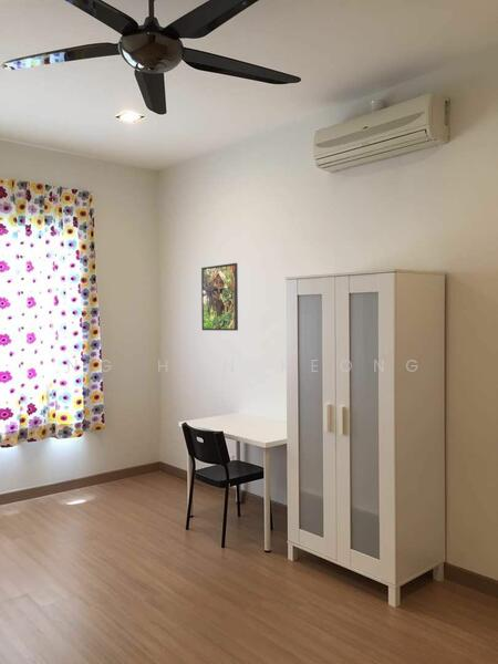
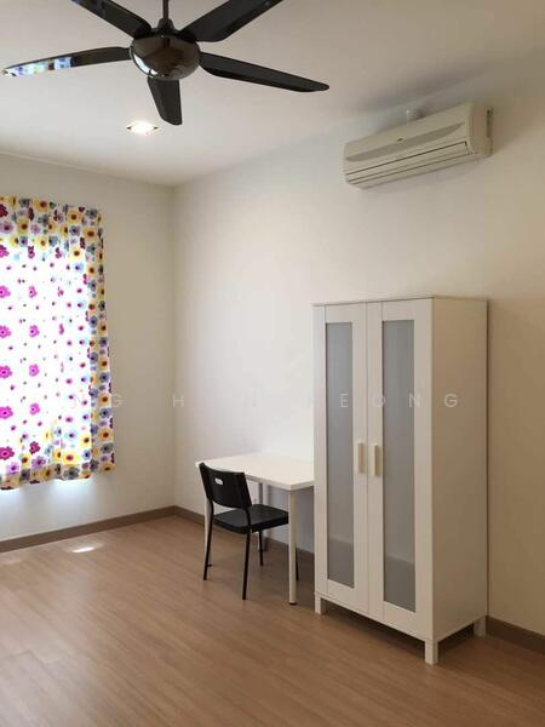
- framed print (218, 298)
